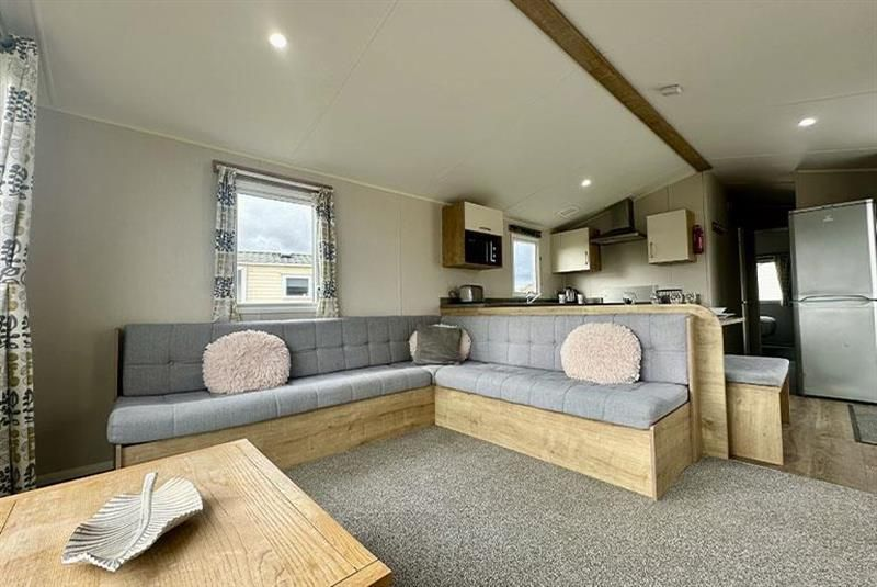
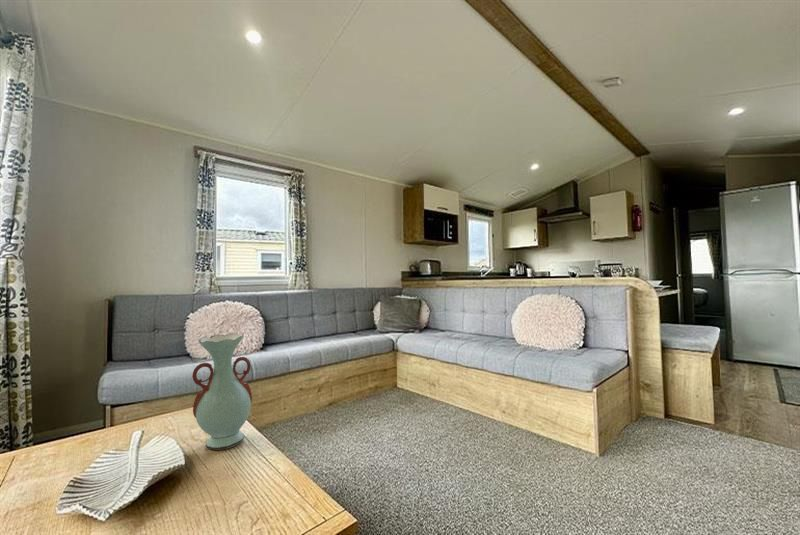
+ decorative vase (223, 388)
